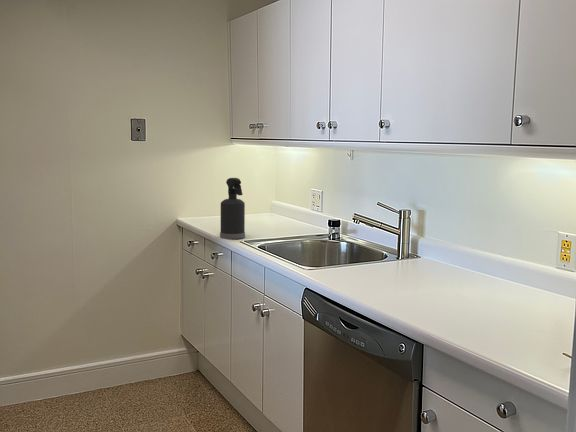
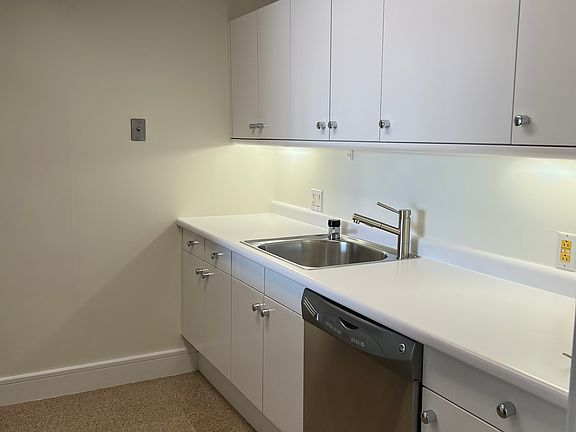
- spray bottle (233, 207)
